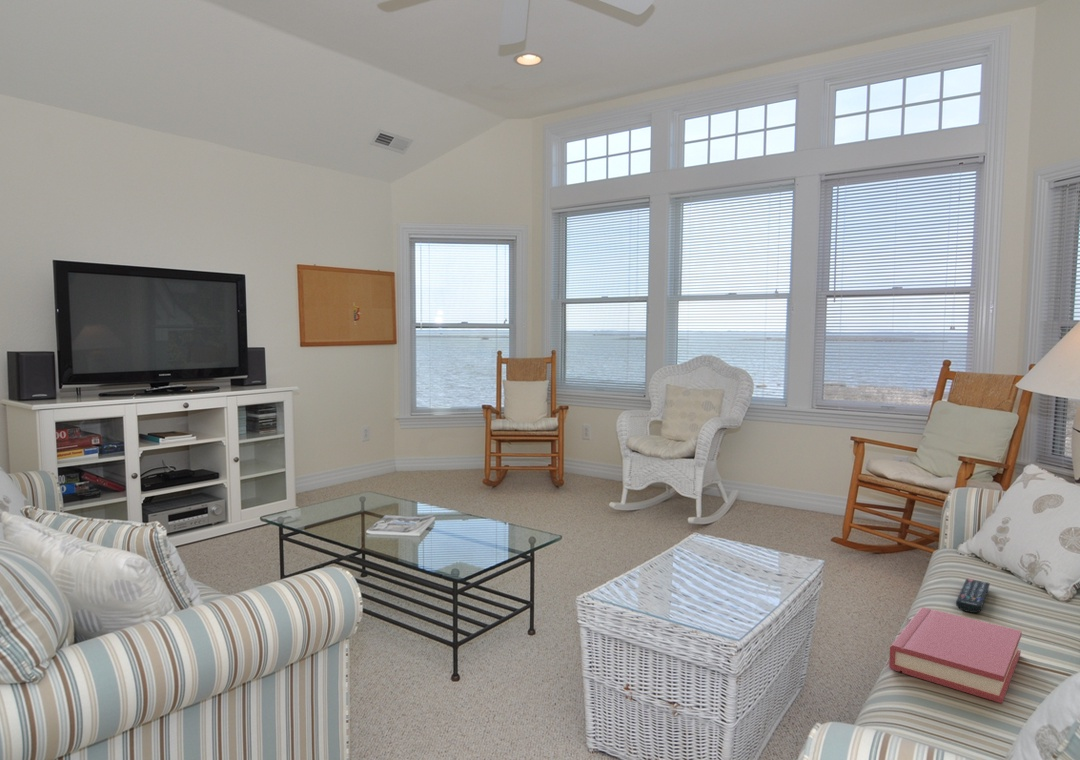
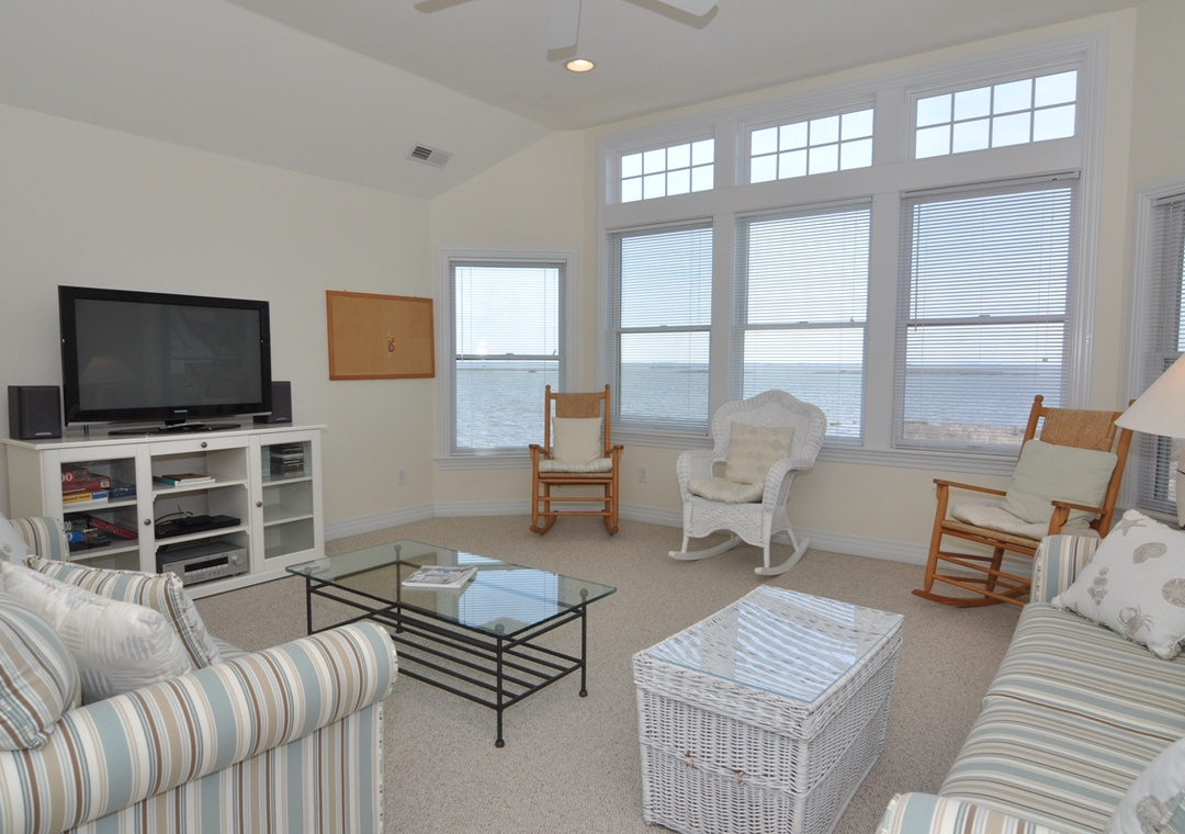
- hardback book (956, 649)
- remote control (973, 594)
